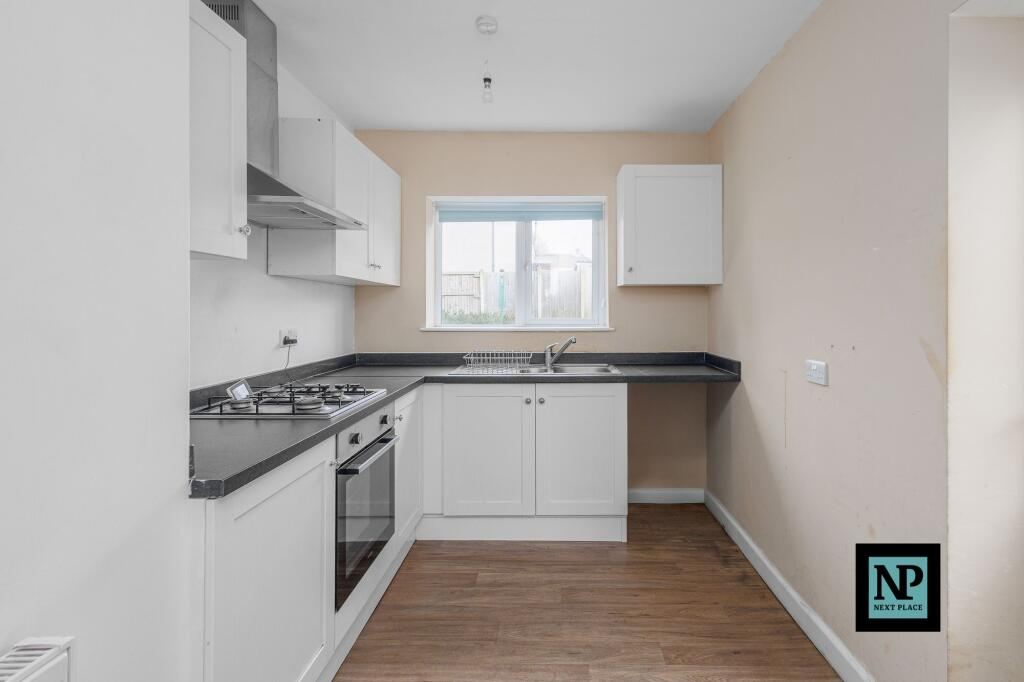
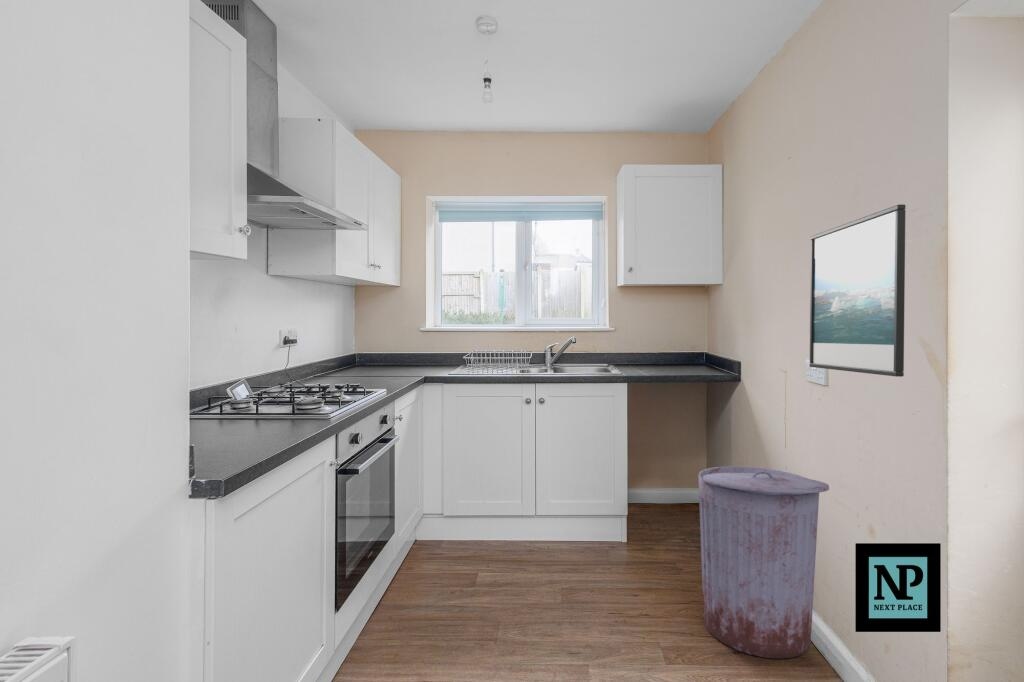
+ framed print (850, 296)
+ trash can (759, 551)
